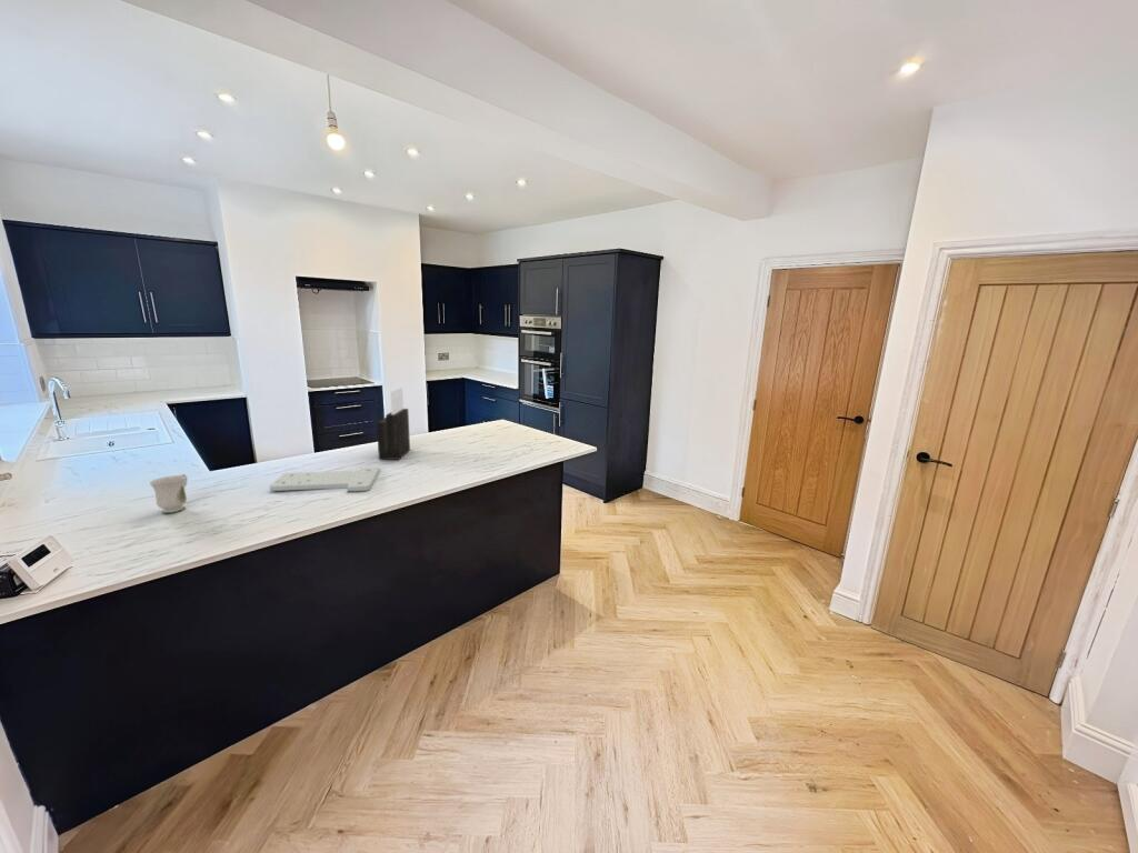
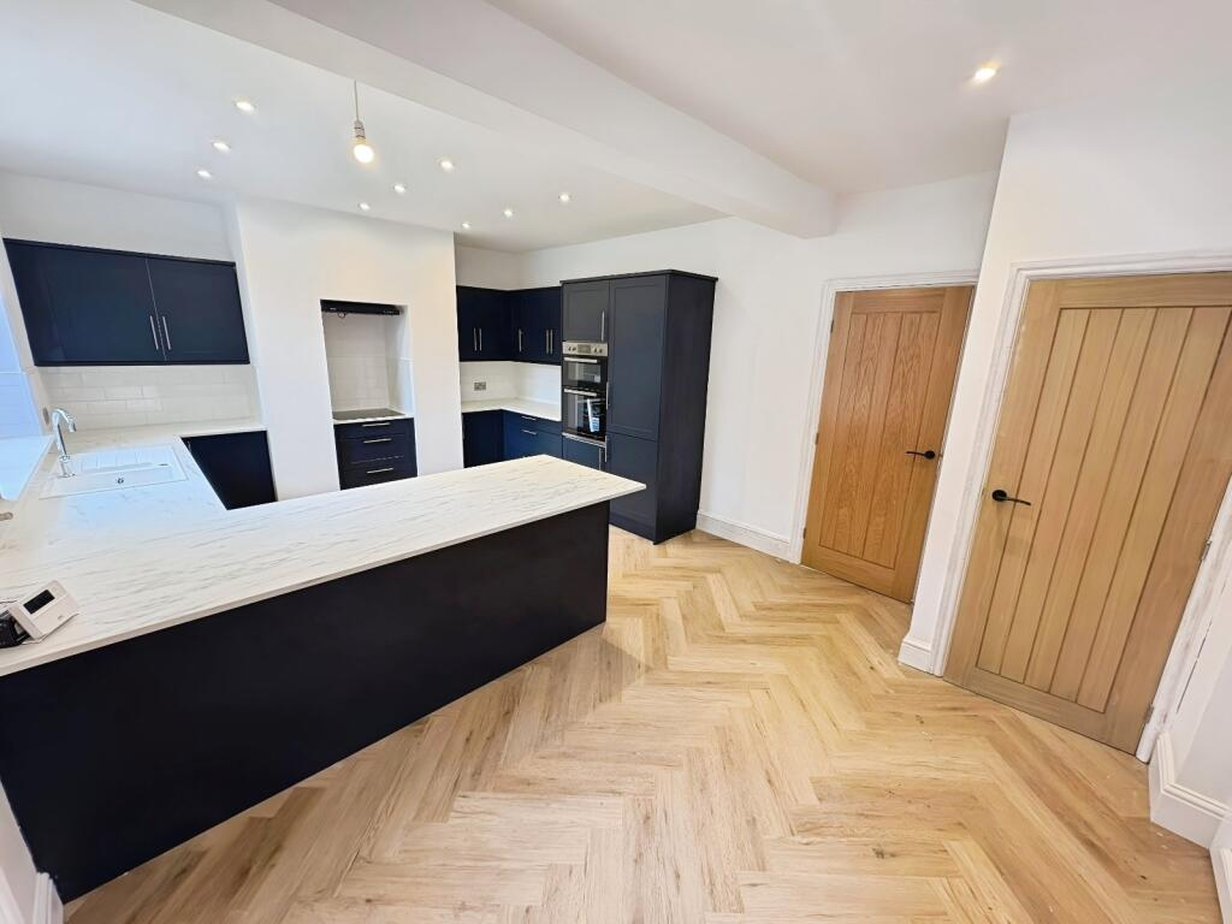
- cutting board (327, 480)
- knife block (390, 422)
- mug (174, 493)
